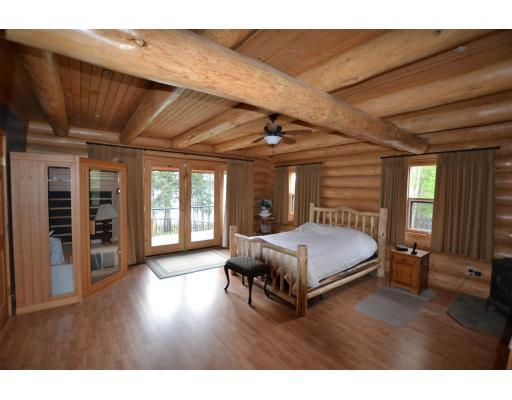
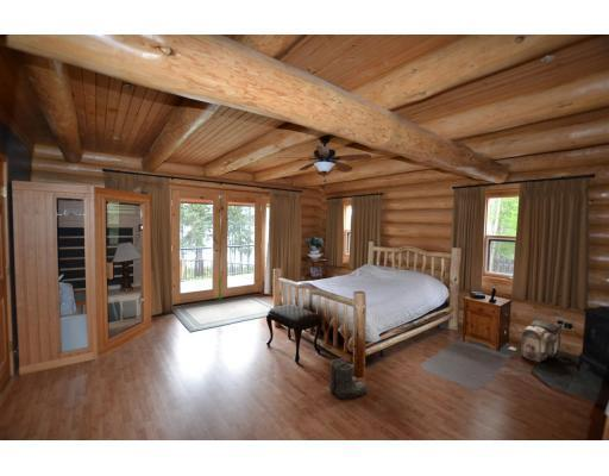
+ boots (347, 376)
+ architectural model (532, 338)
